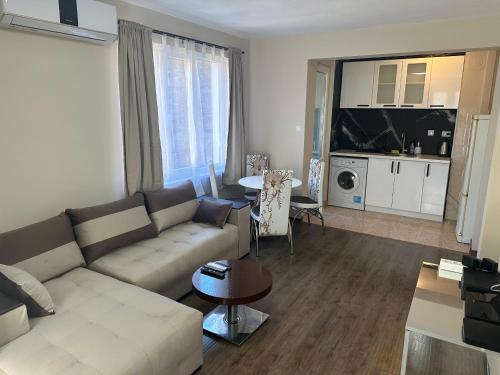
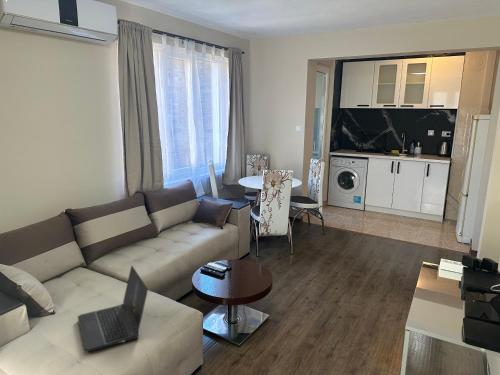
+ laptop computer (111, 307)
